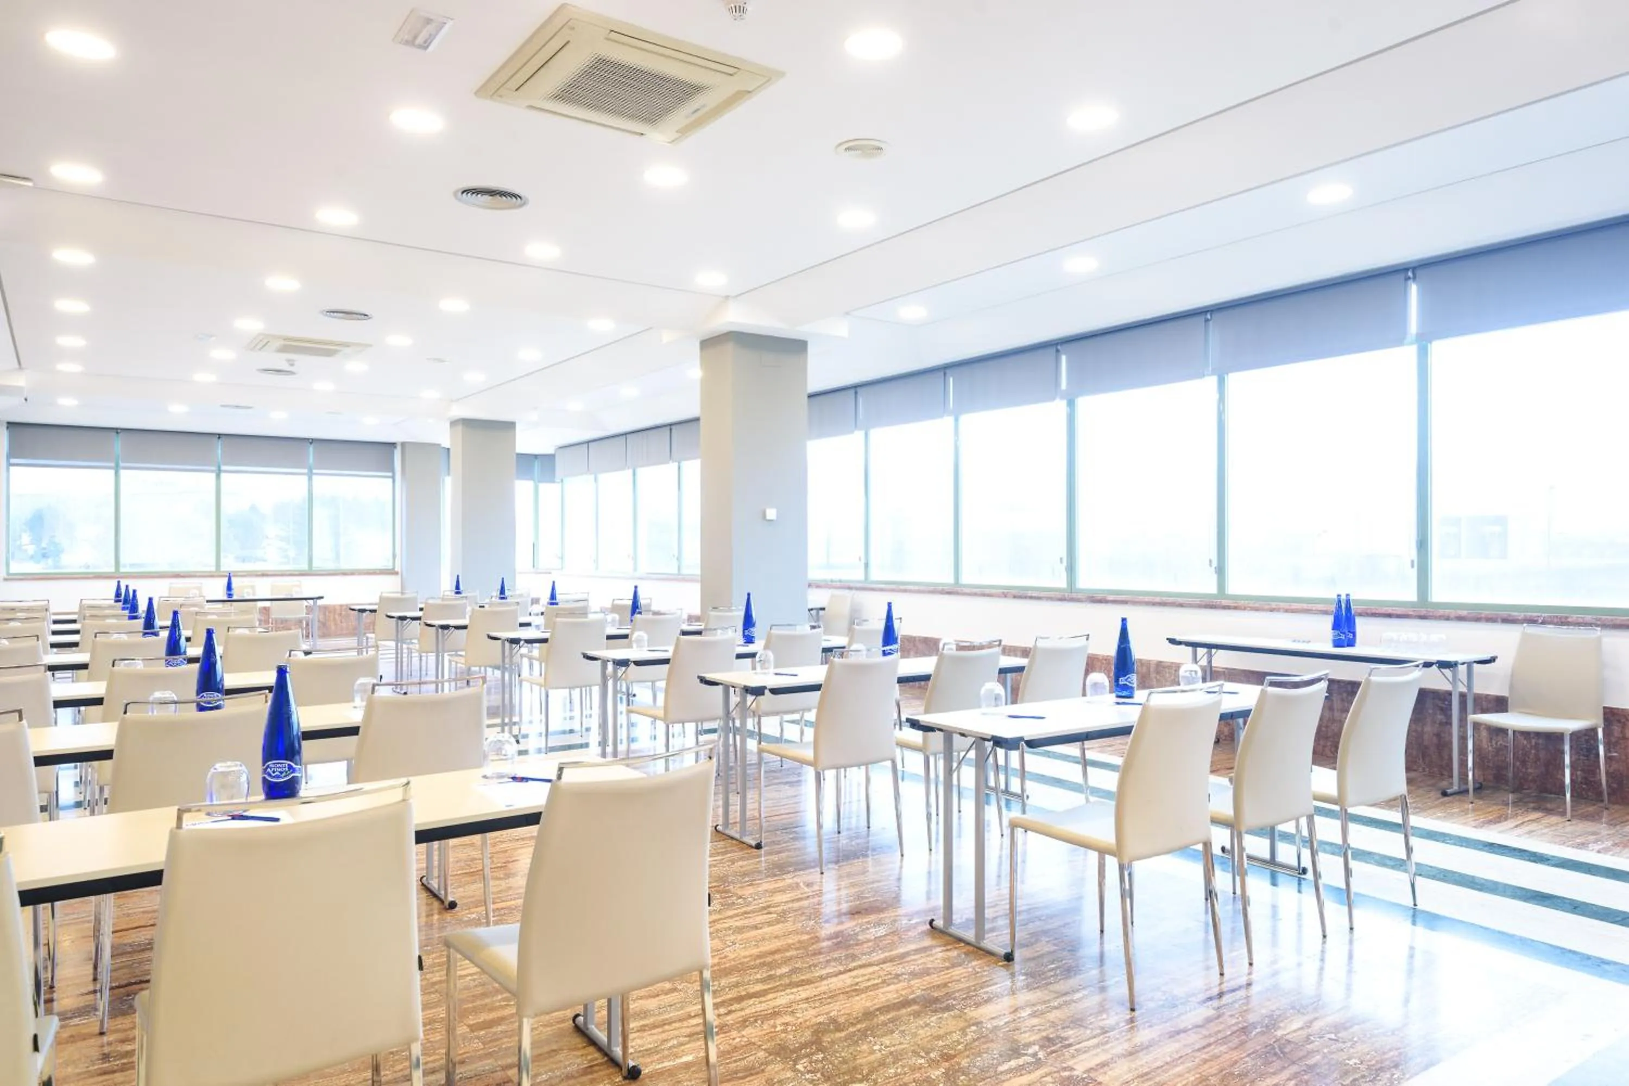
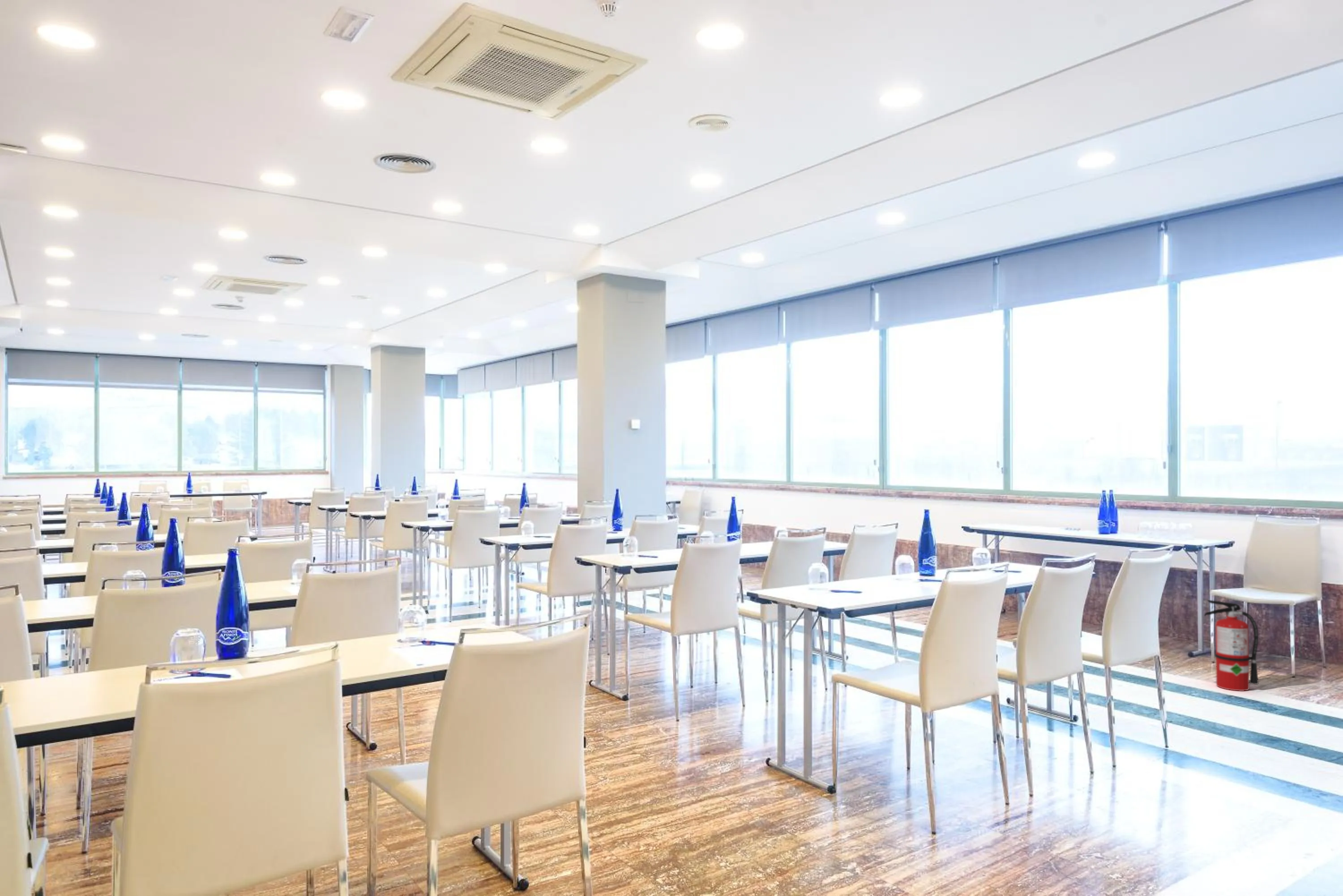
+ fire extinguisher (1232, 645)
